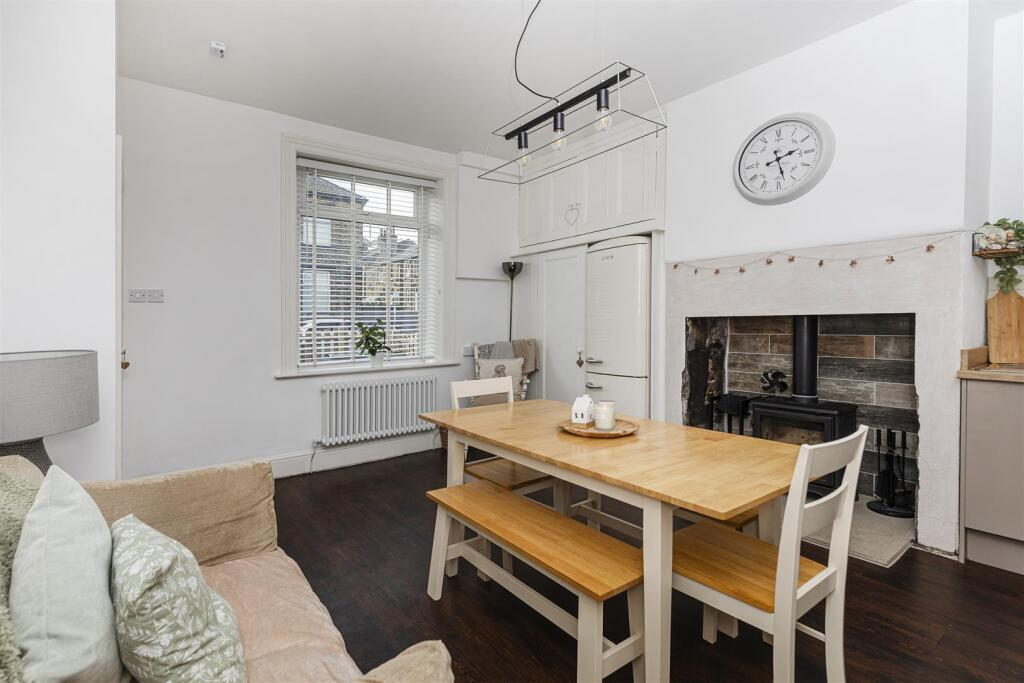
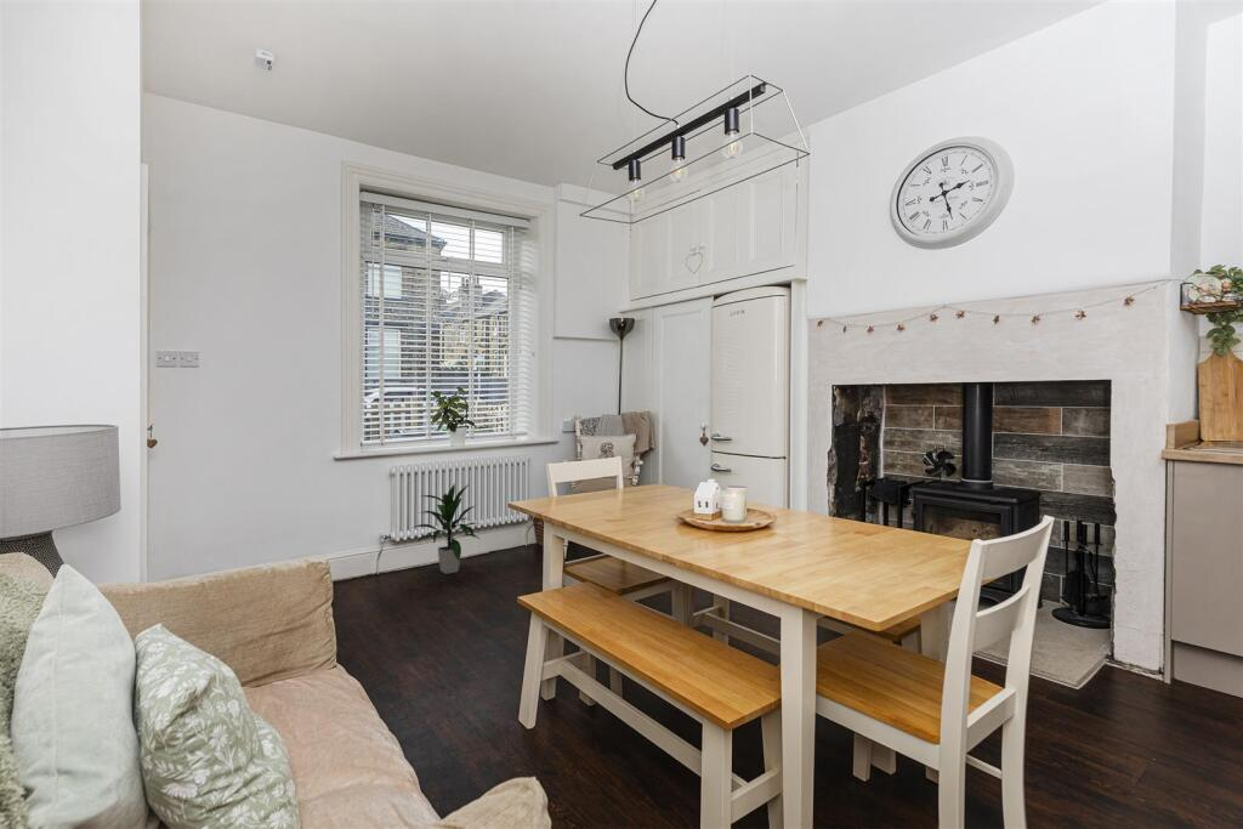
+ indoor plant (448, 528)
